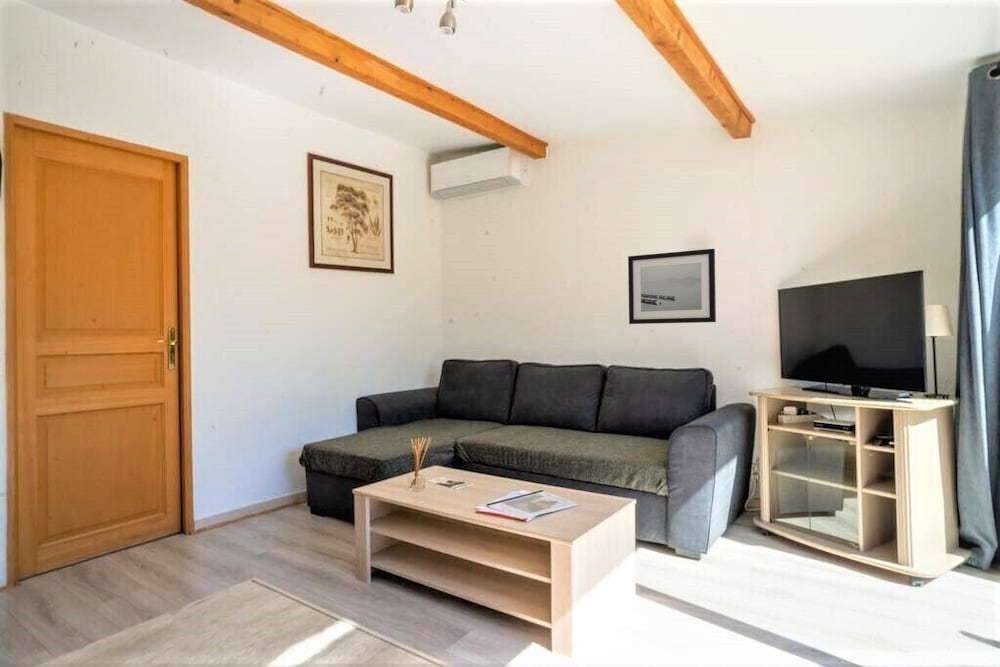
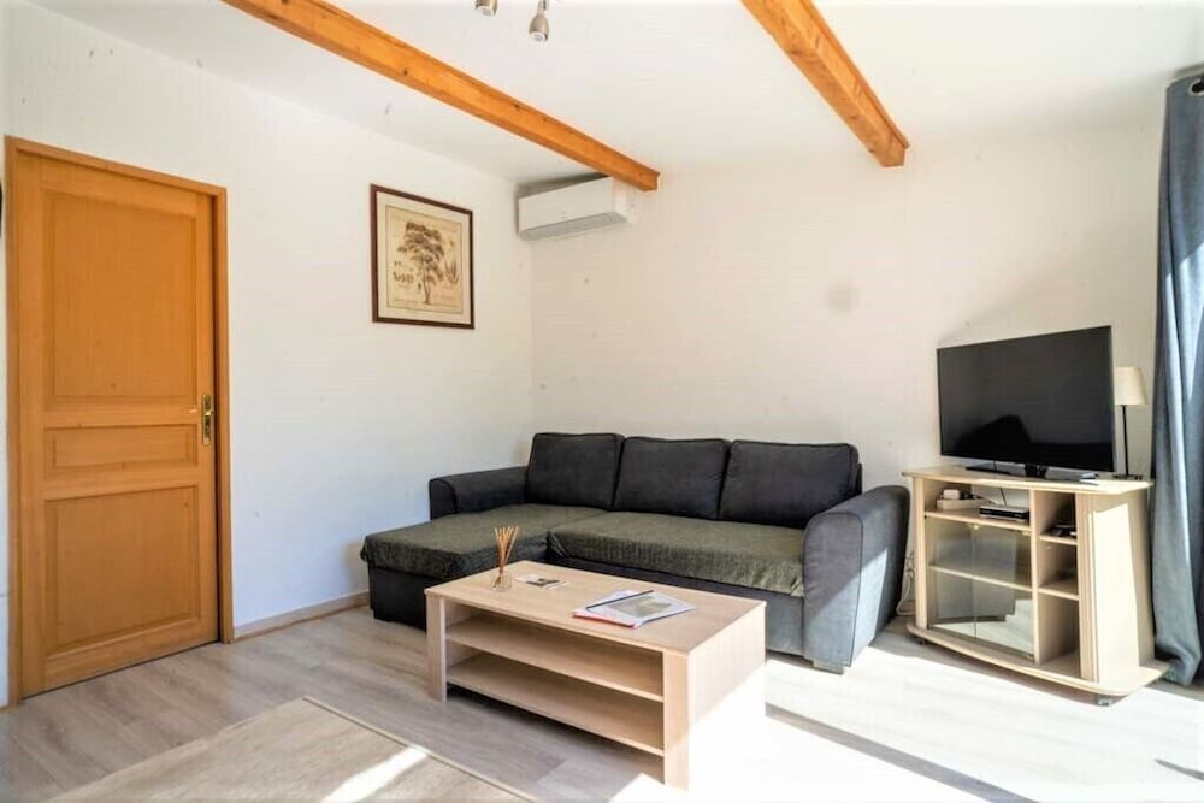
- wall art (670, 287)
